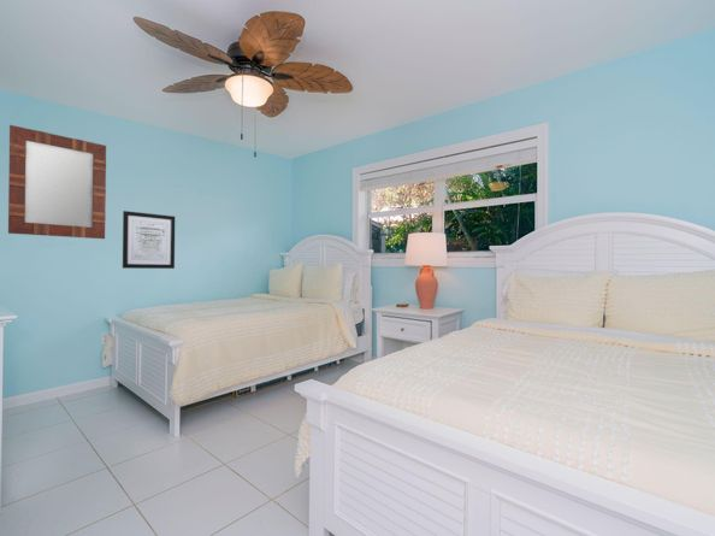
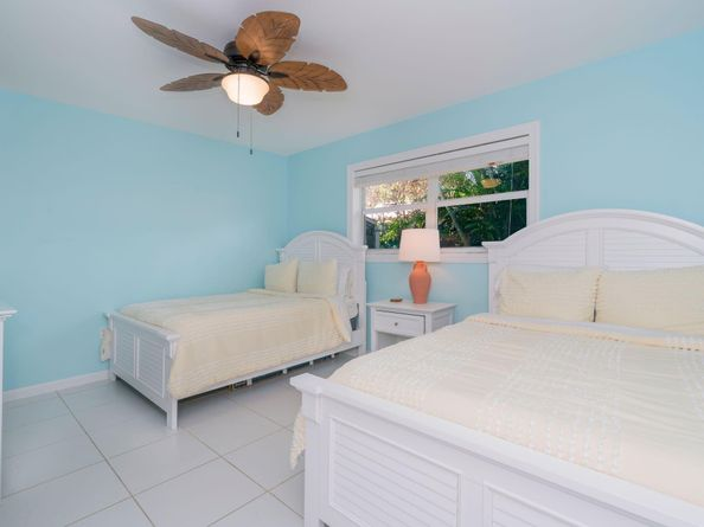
- wall art (149, 241)
- home mirror (60, 185)
